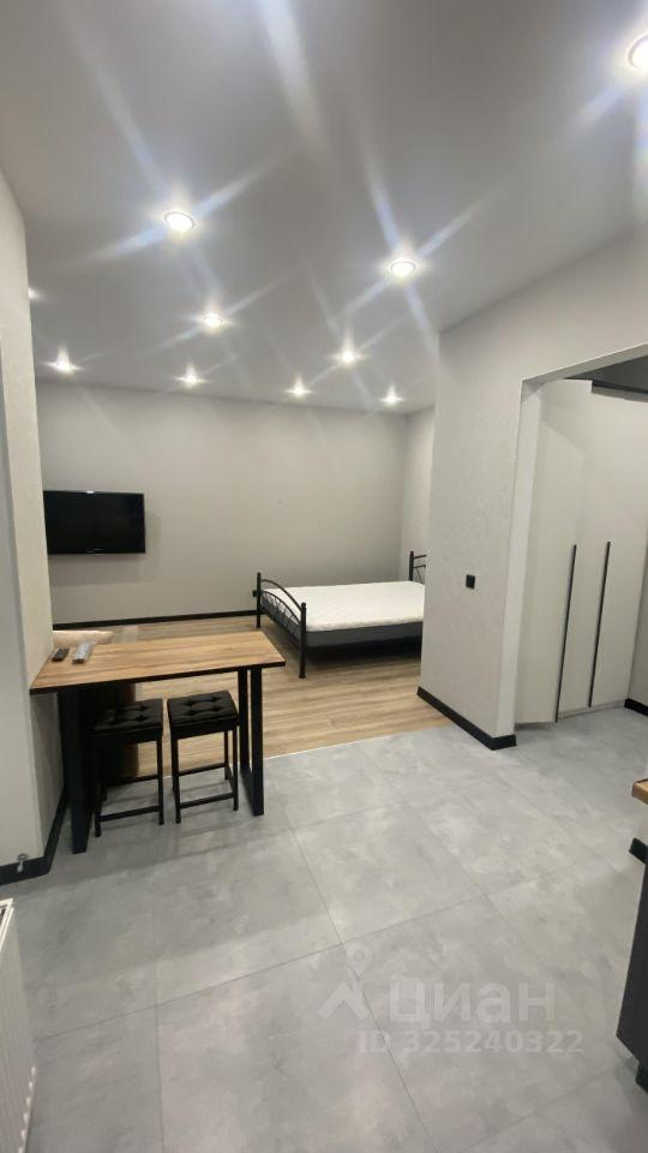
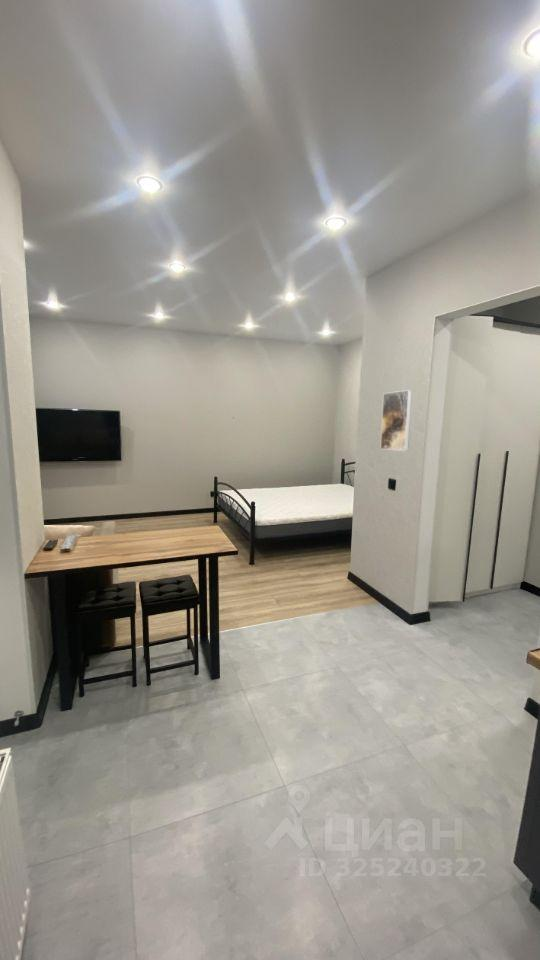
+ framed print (395, 421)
